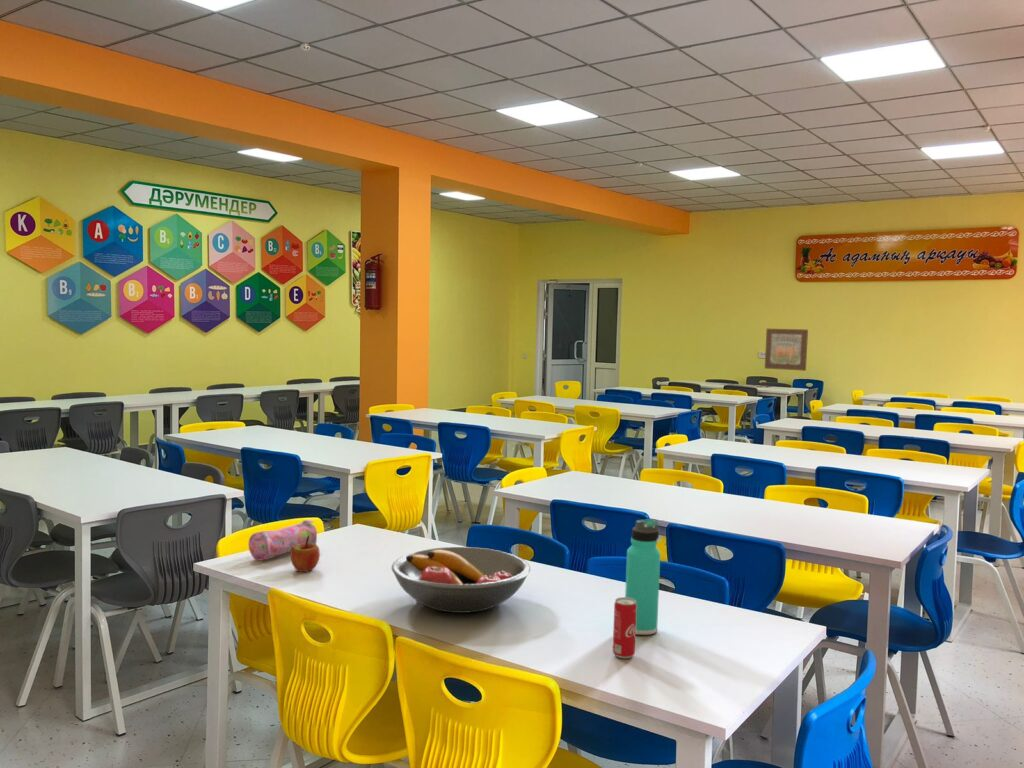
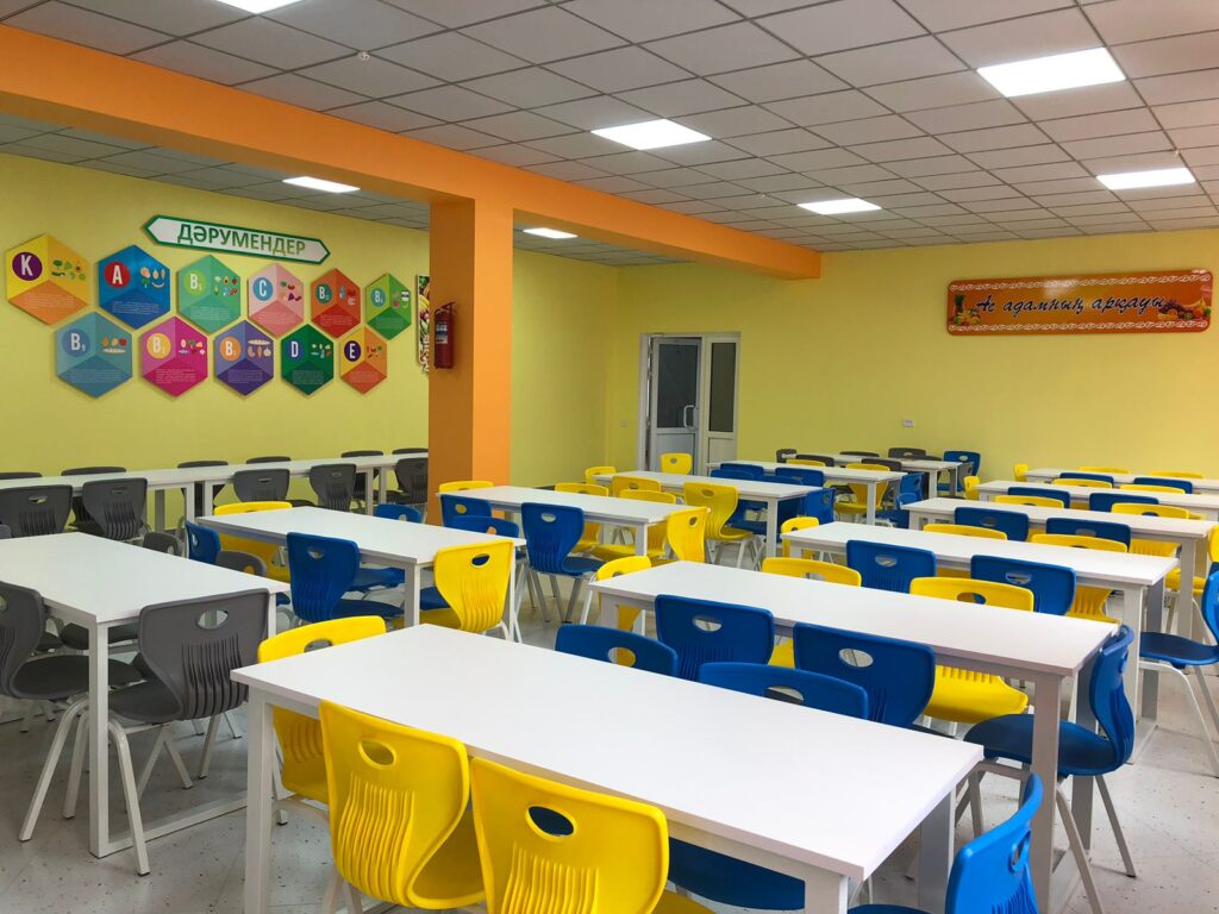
- wall art (786, 349)
- apple (305, 552)
- pencil case (284, 539)
- thermos bottle (642, 575)
- fruit bowl (461, 578)
- beverage can (624, 628)
